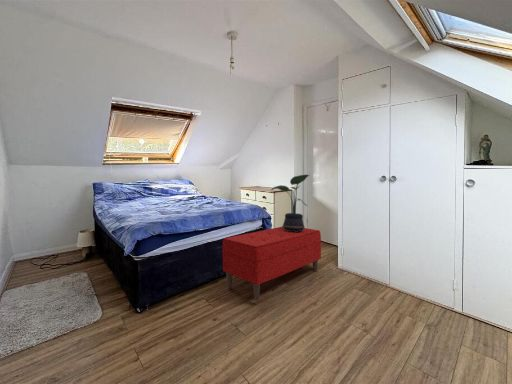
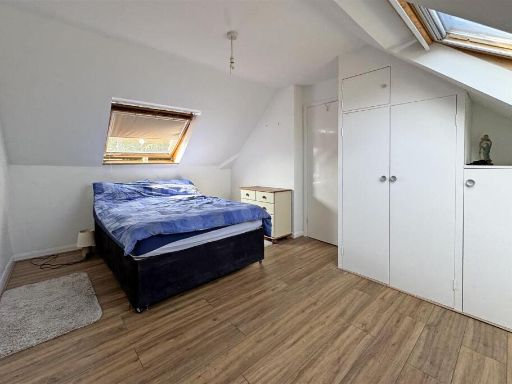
- bench (275, 256)
- potted plant (292, 203)
